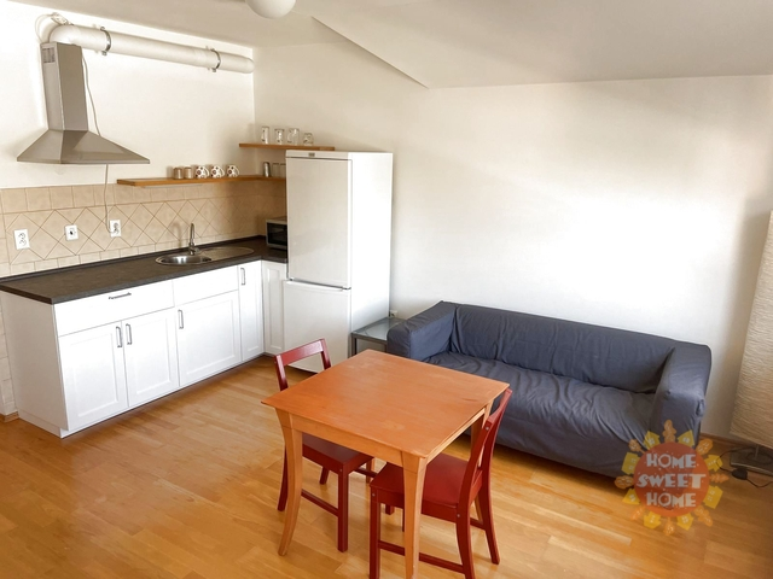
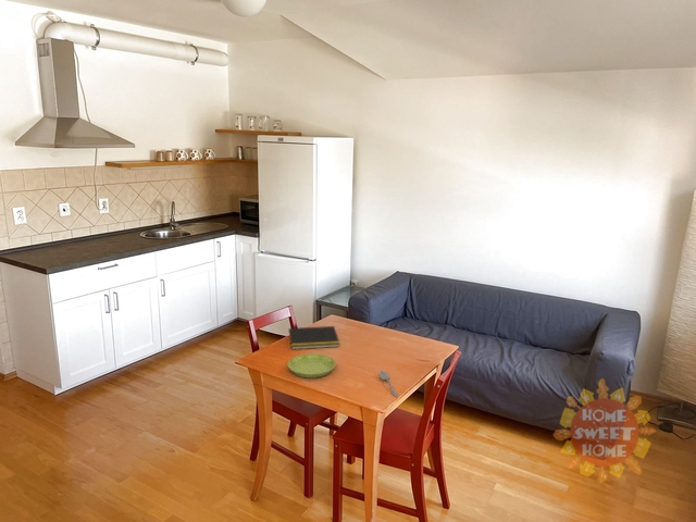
+ notepad (313, 337)
+ spoon (388, 382)
+ saucer (311, 366)
